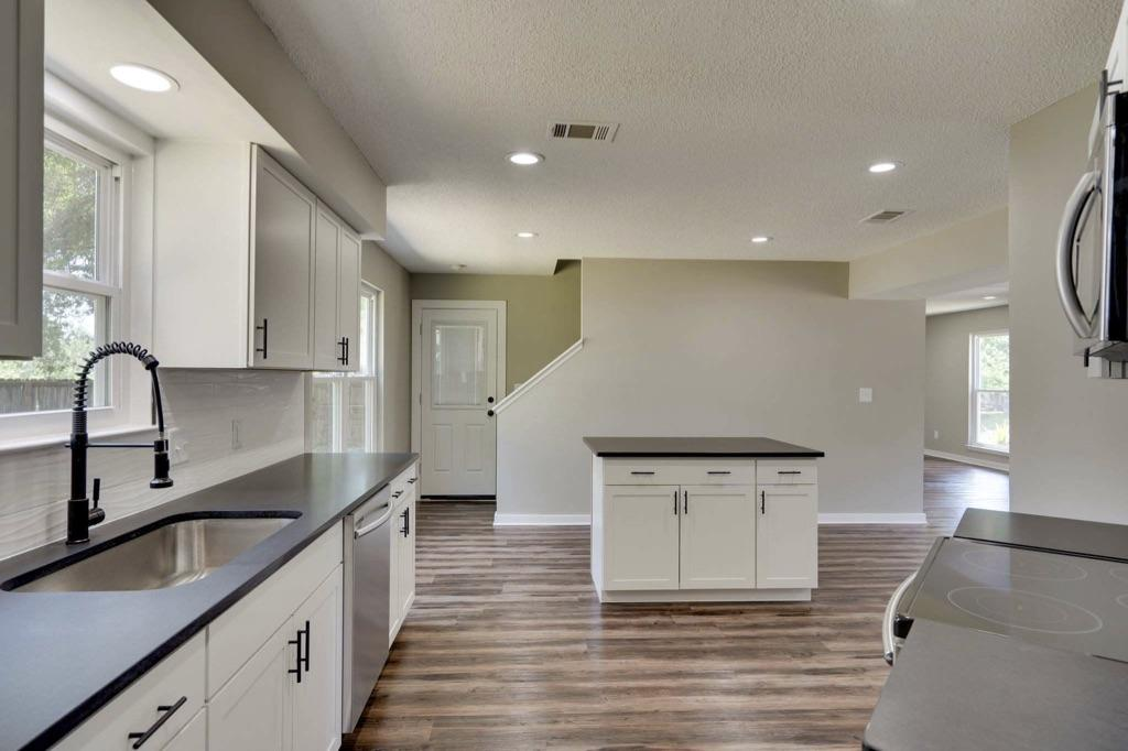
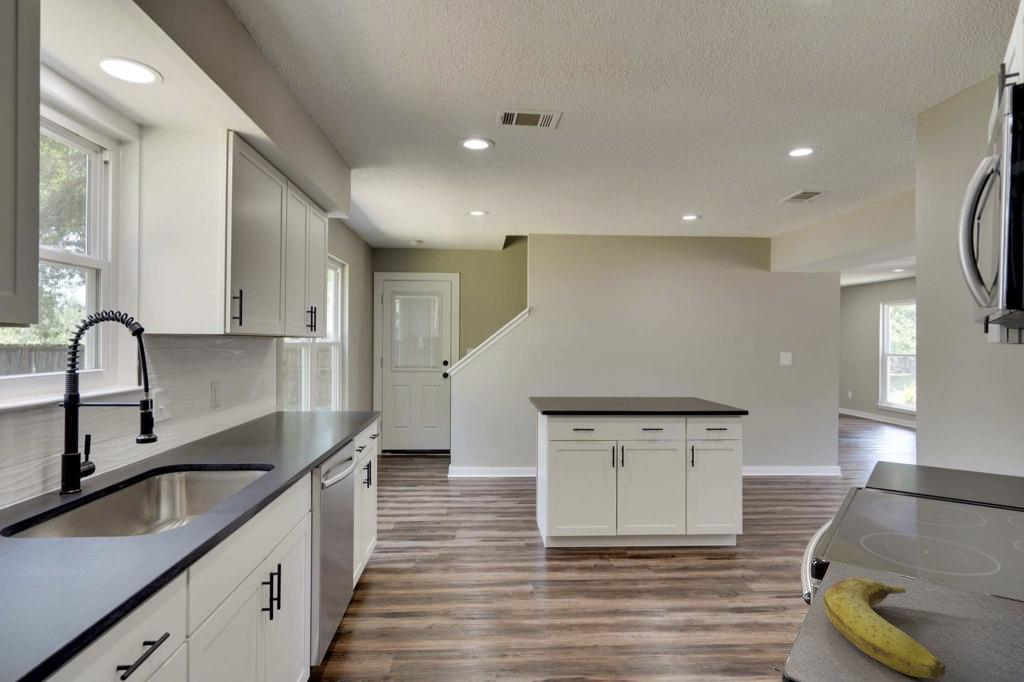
+ banana (884, 619)
